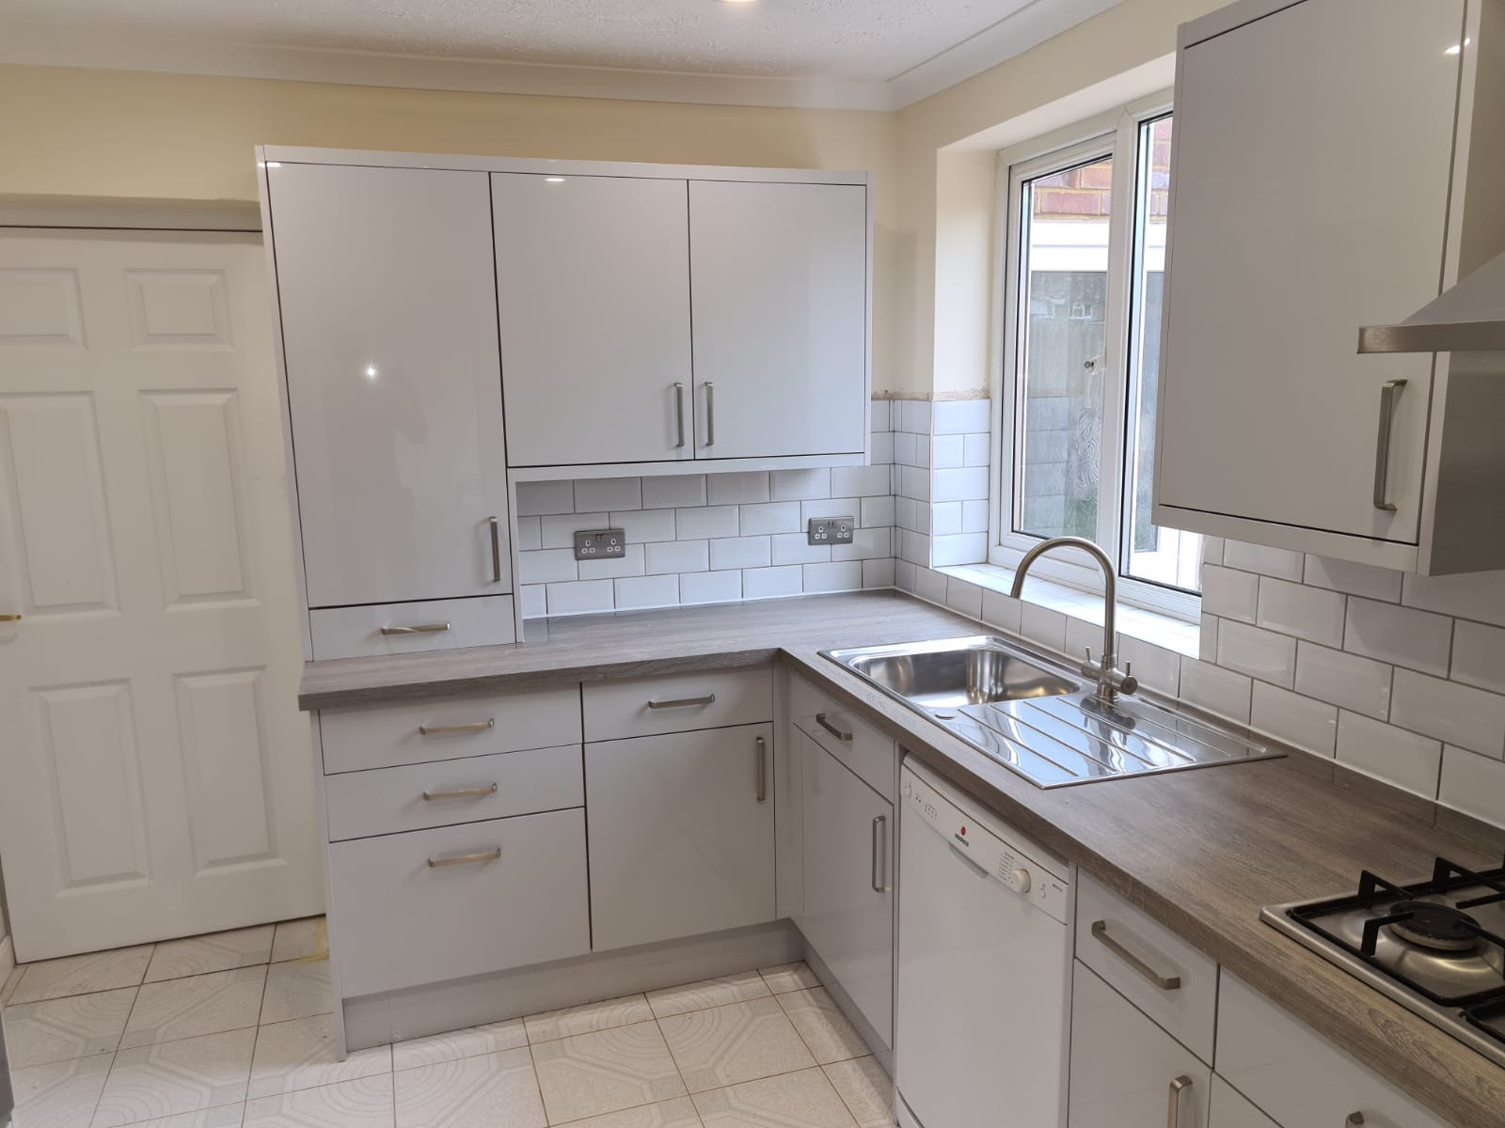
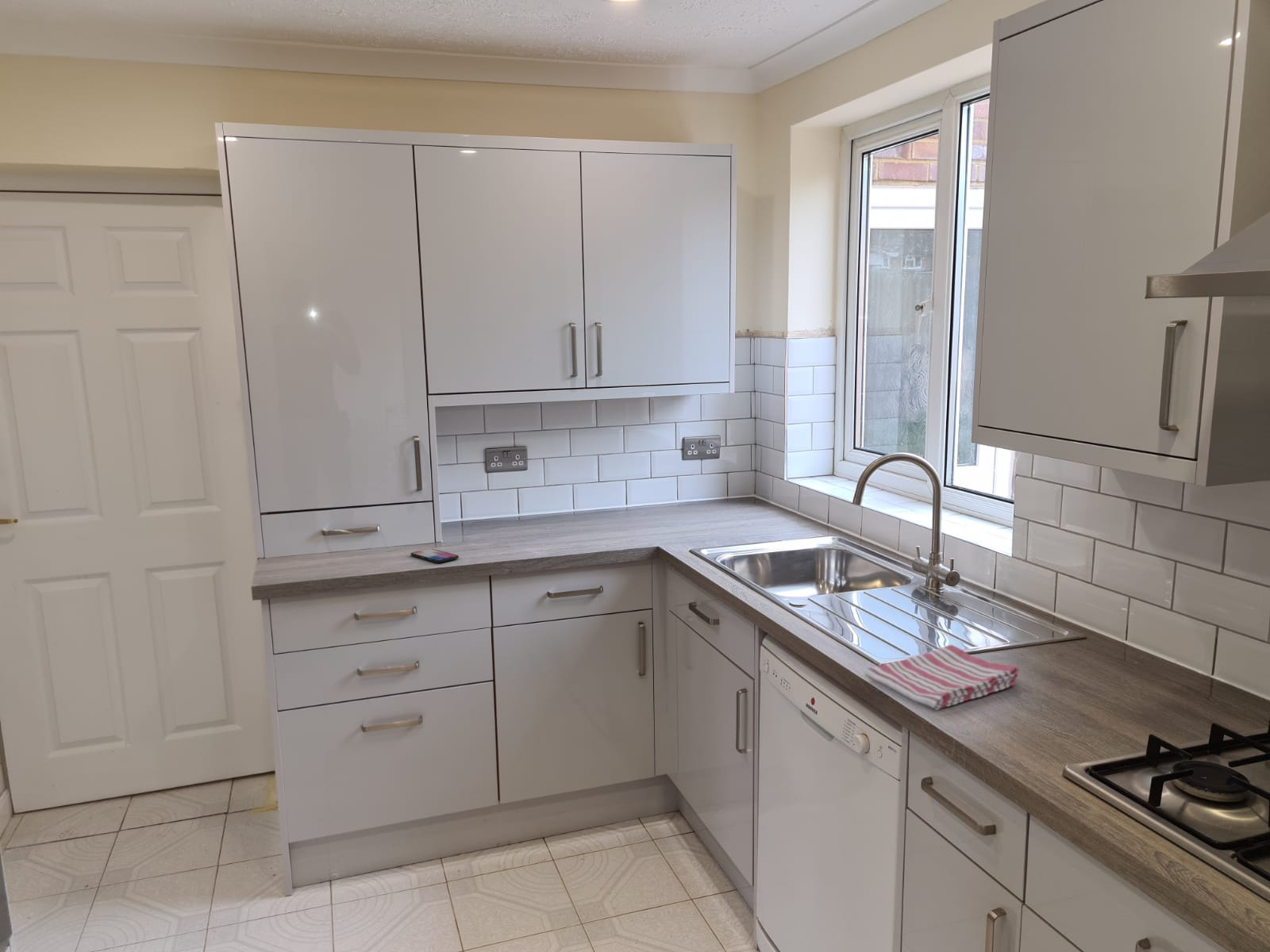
+ dish towel (941, 673)
+ smartphone (434, 555)
